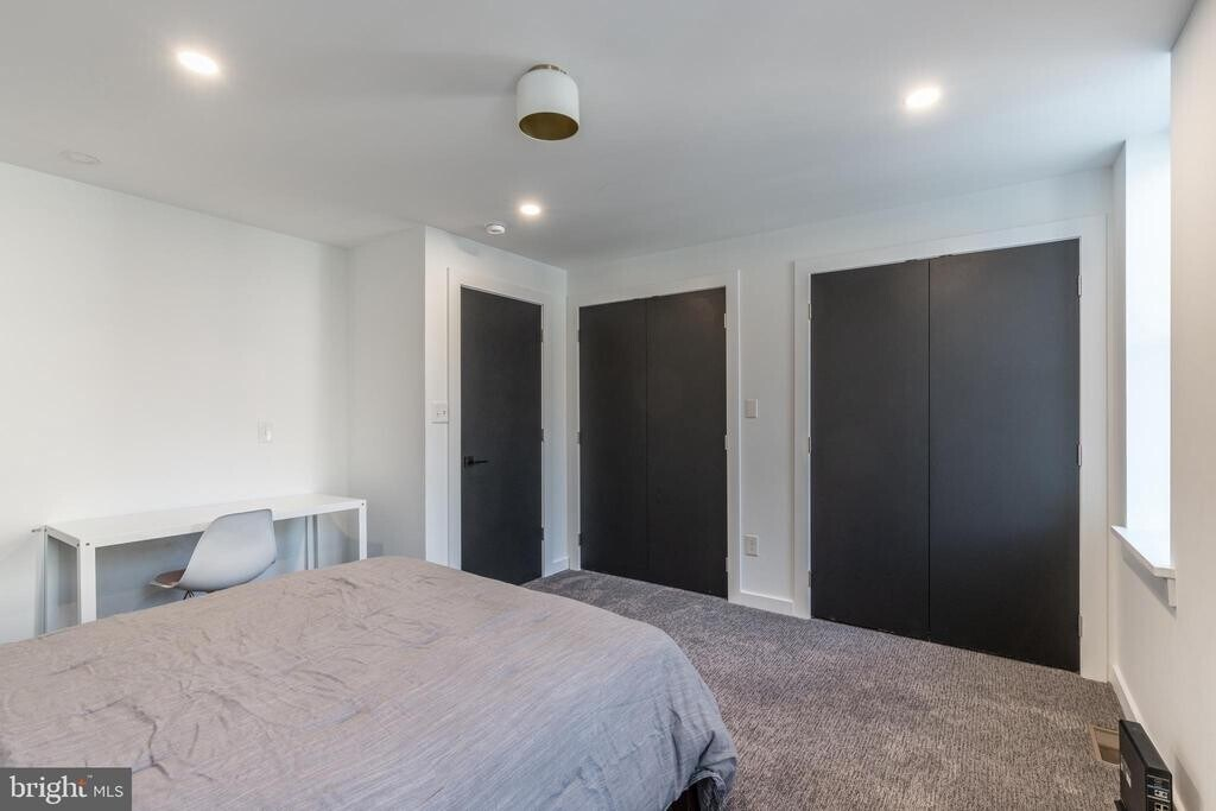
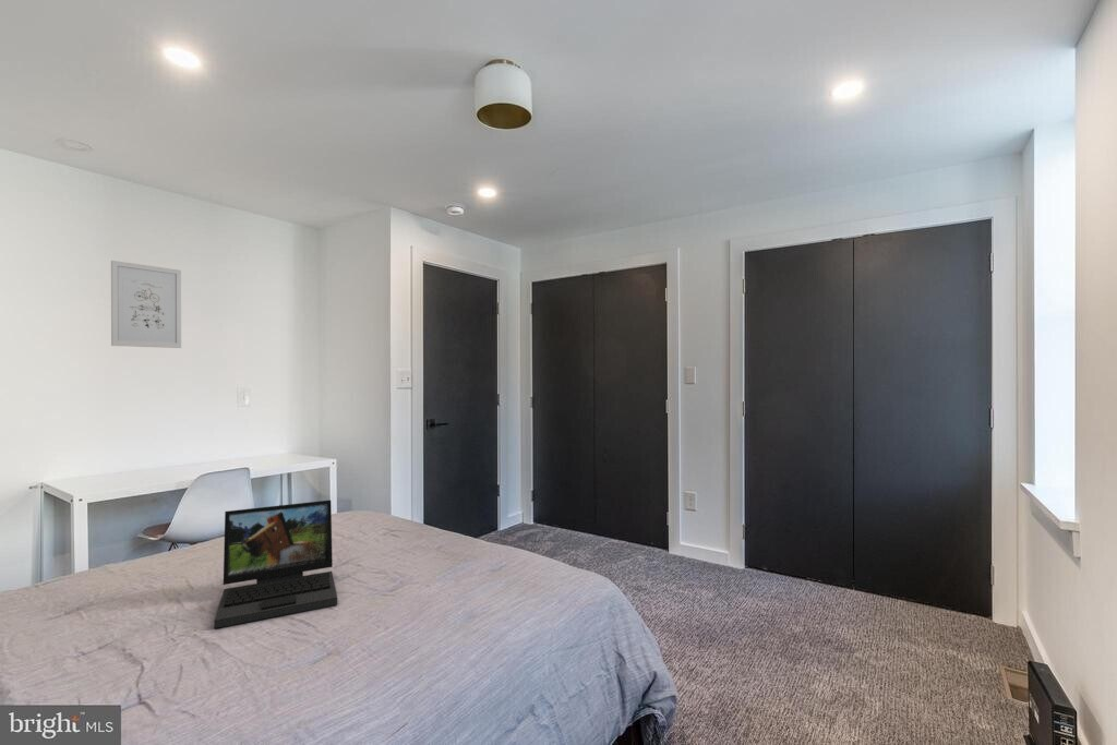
+ laptop (279, 554)
+ wall art (147, 305)
